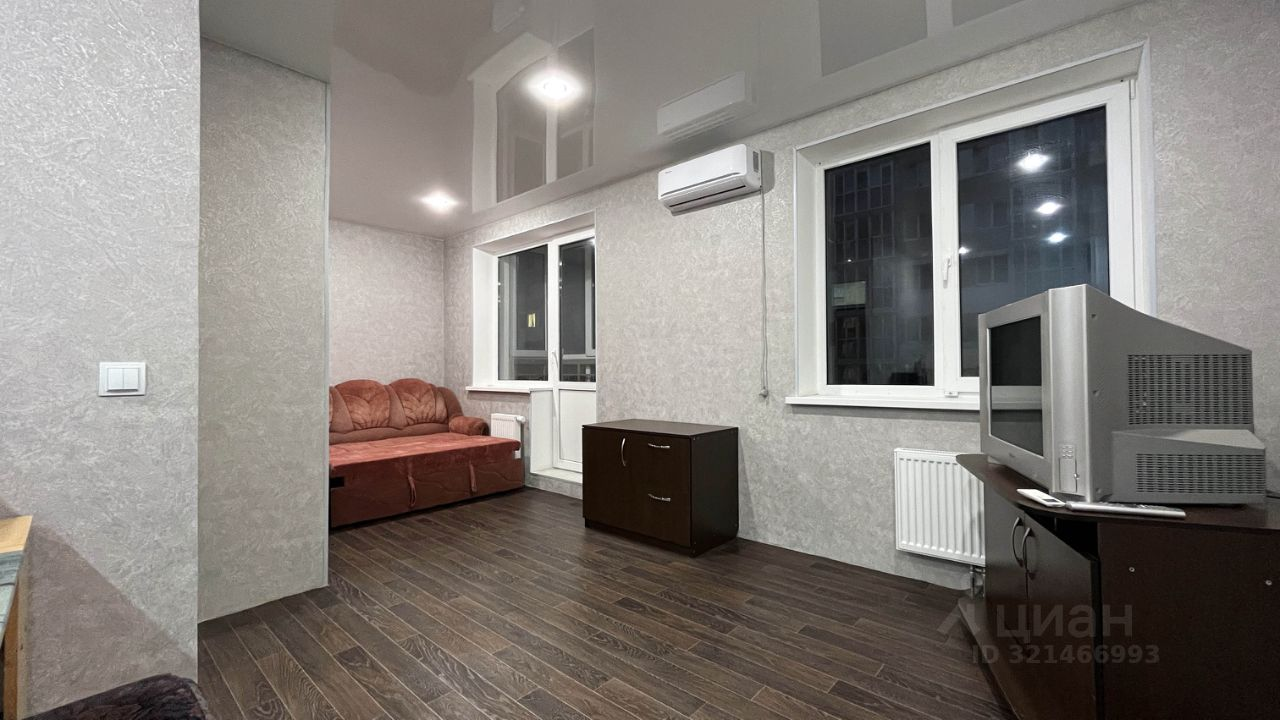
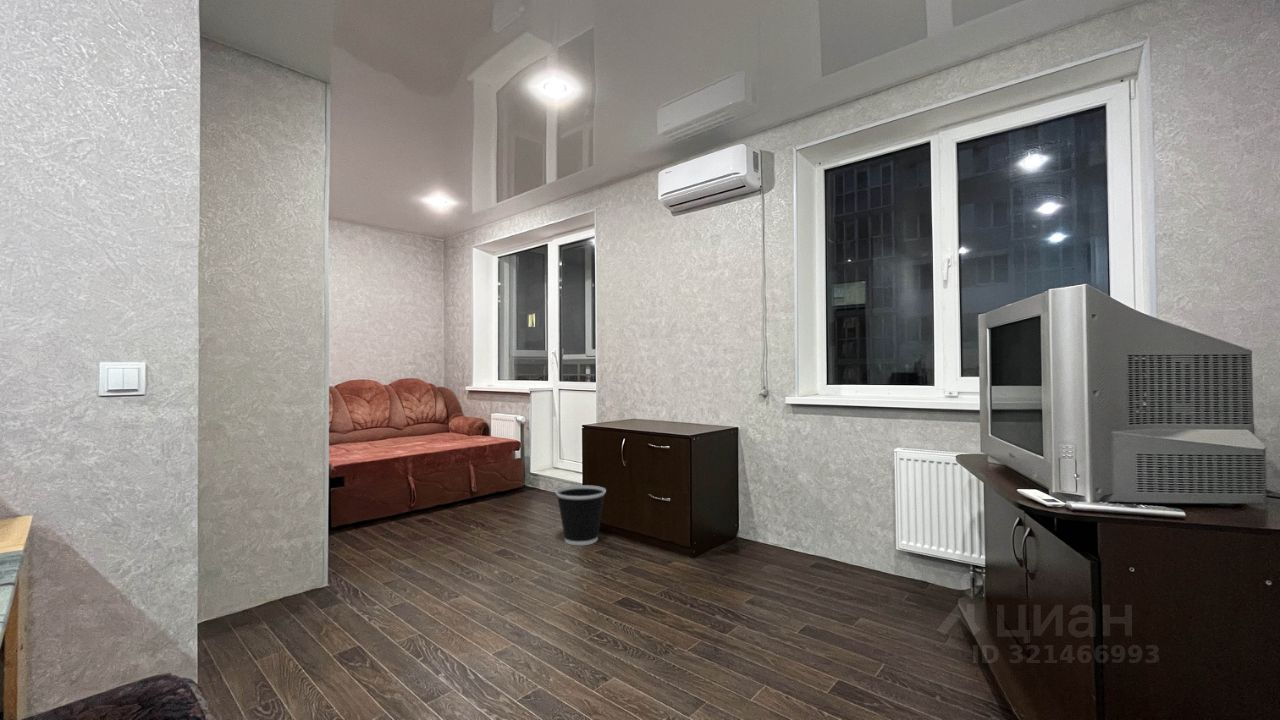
+ wastebasket (581, 515)
